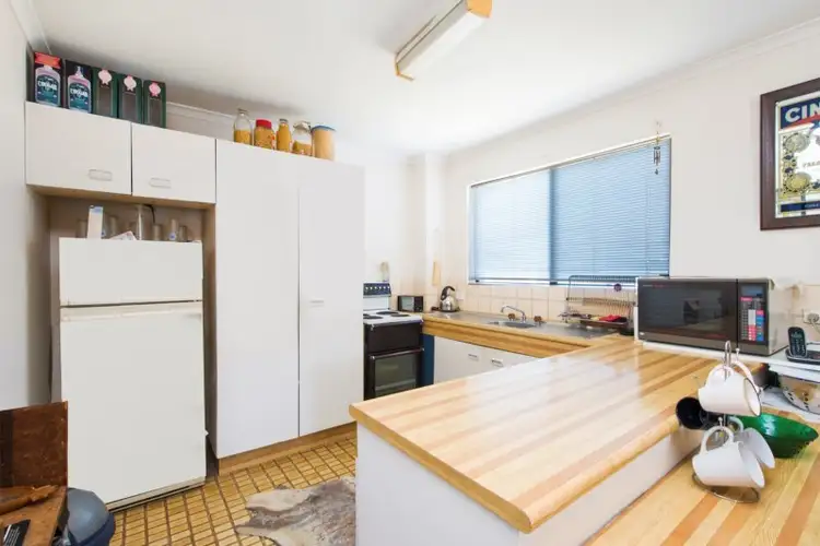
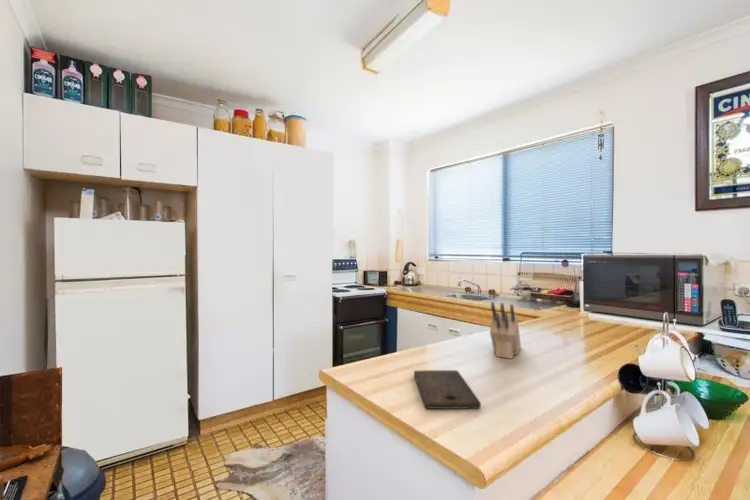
+ knife block (505, 326)
+ cutting board (443, 387)
